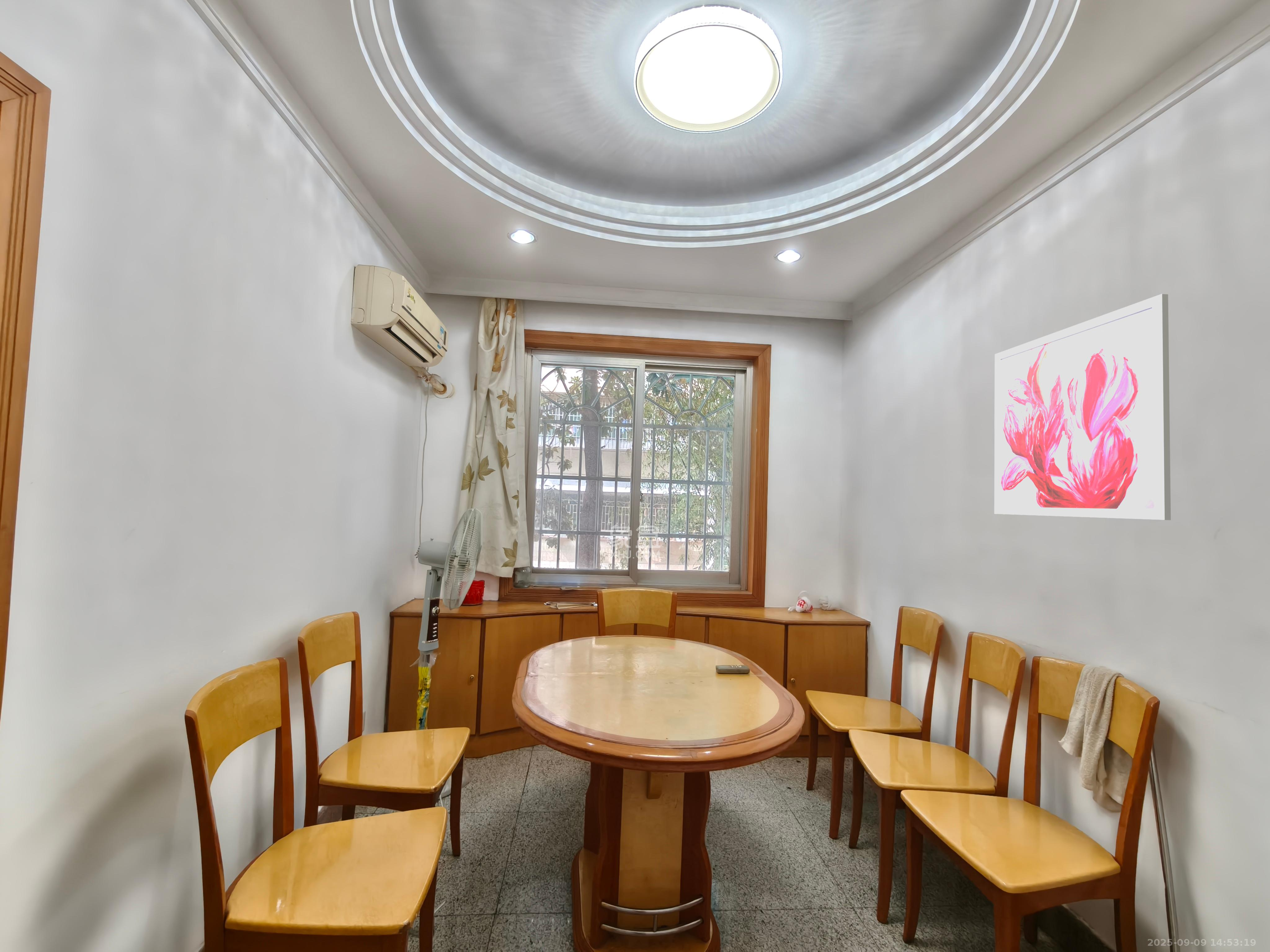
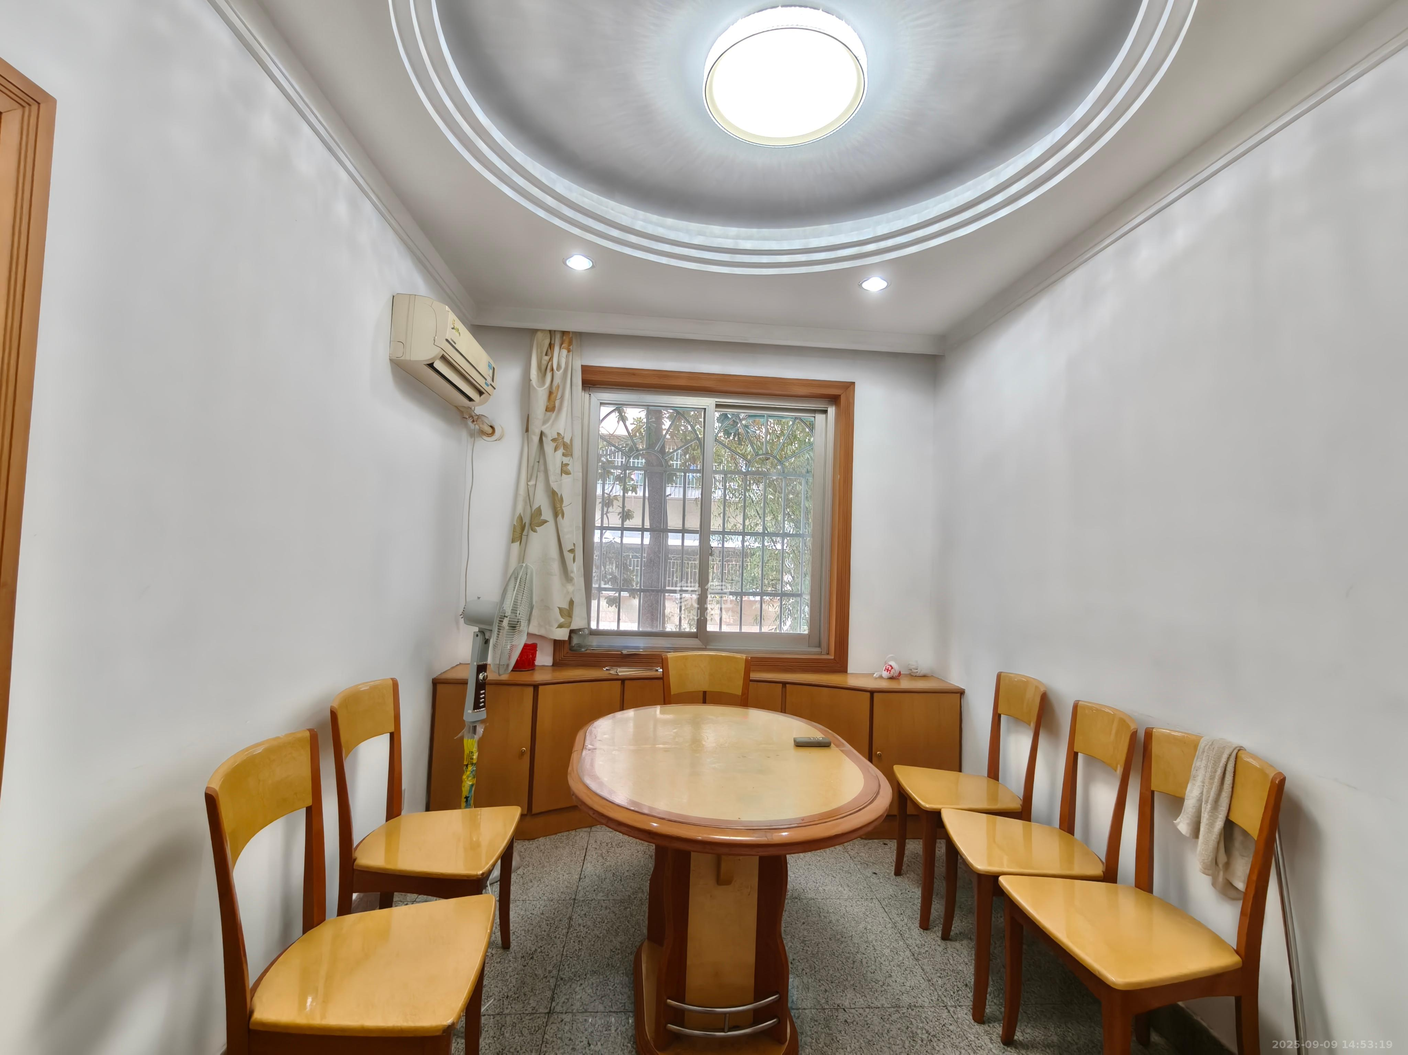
- wall art (1067, 422)
